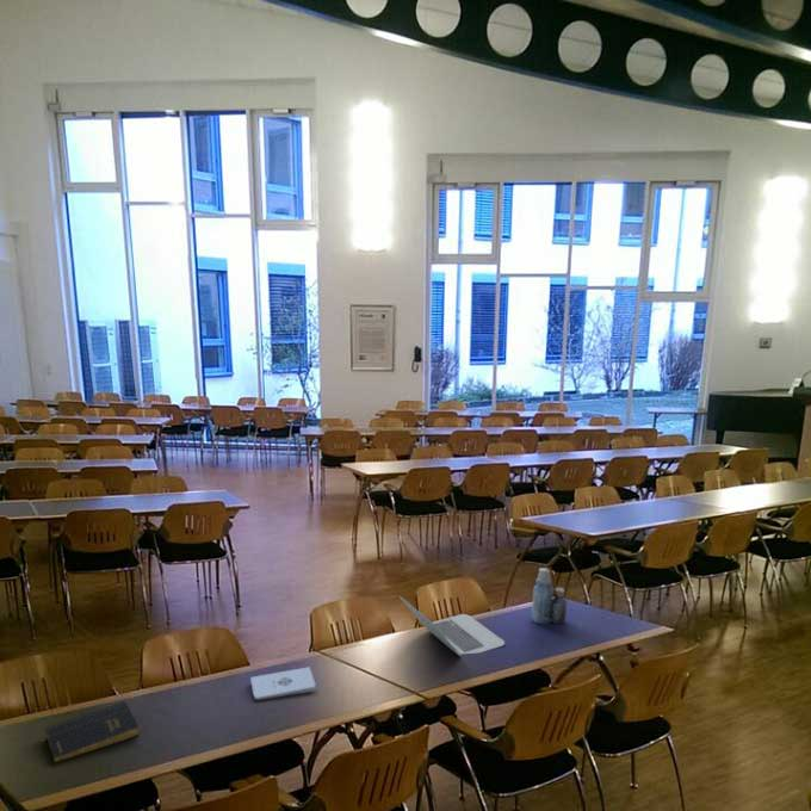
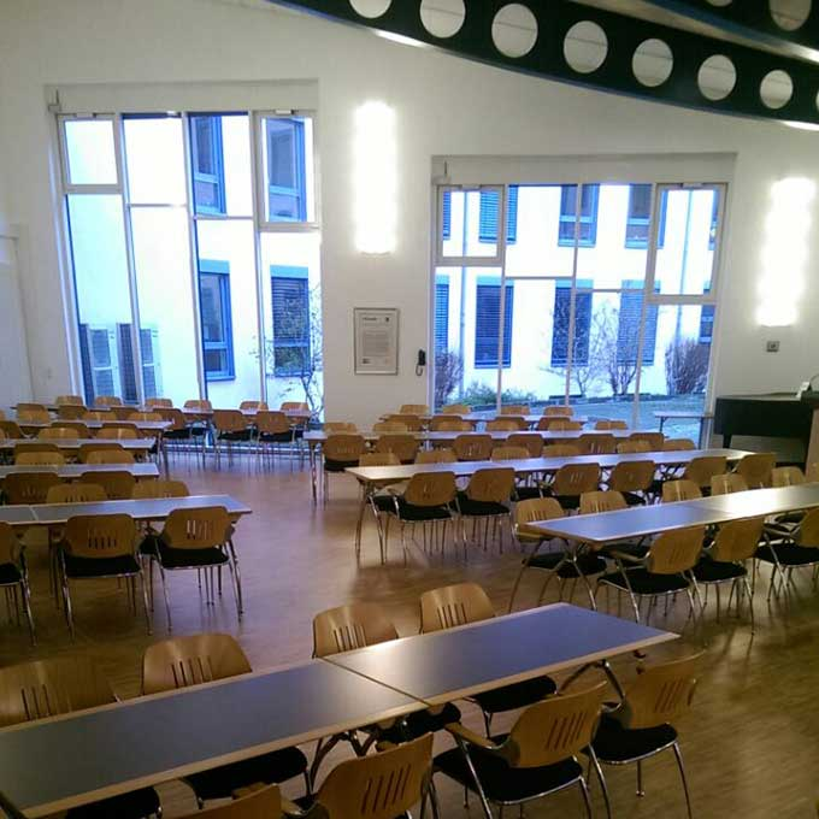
- book (89, 732)
- notepad (283, 683)
- laptop (451, 619)
- bottle (549, 594)
